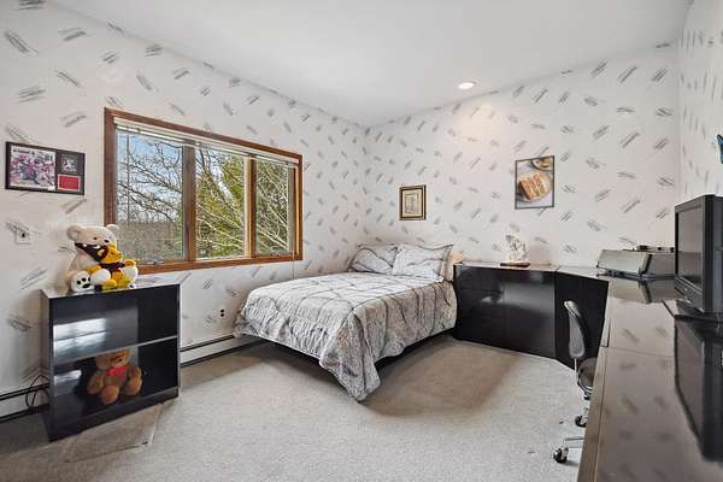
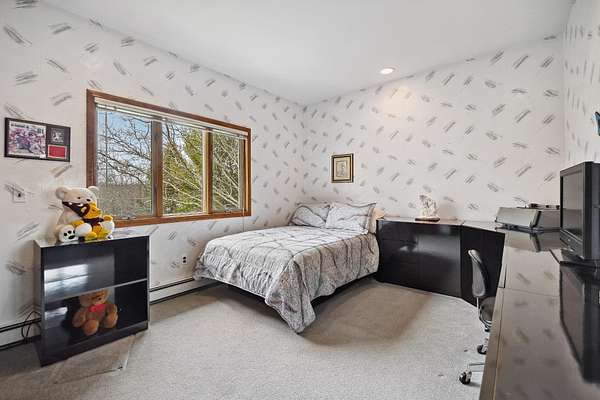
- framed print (534, 183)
